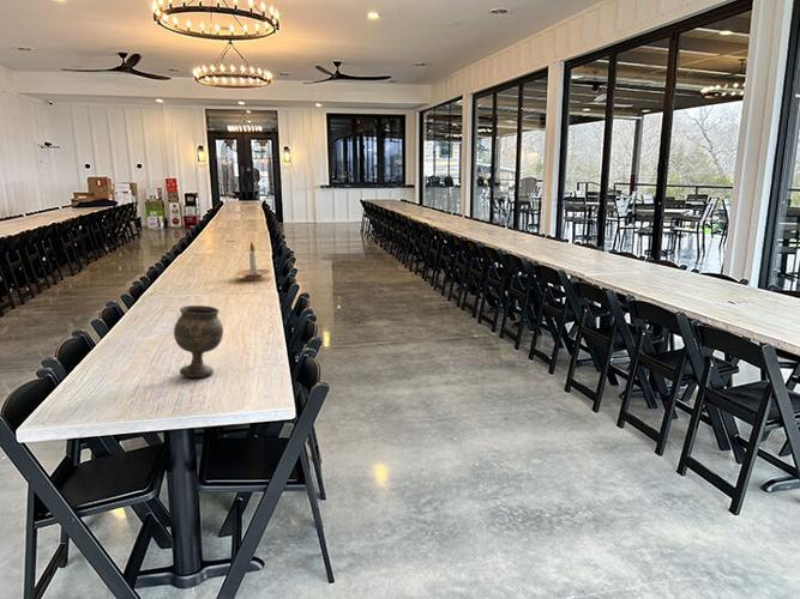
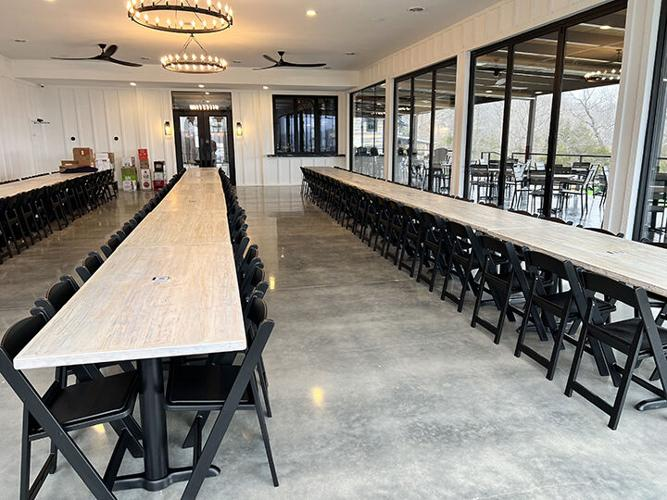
- candle holder (252, 260)
- goblet (199, 340)
